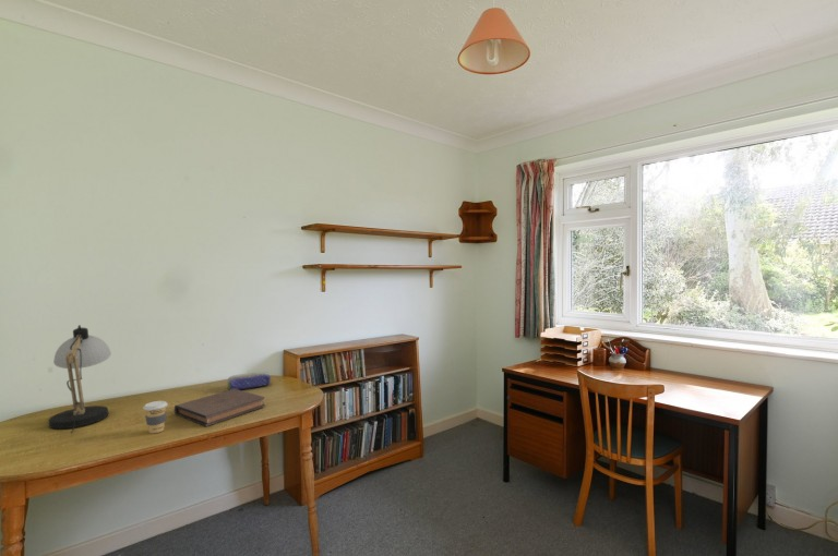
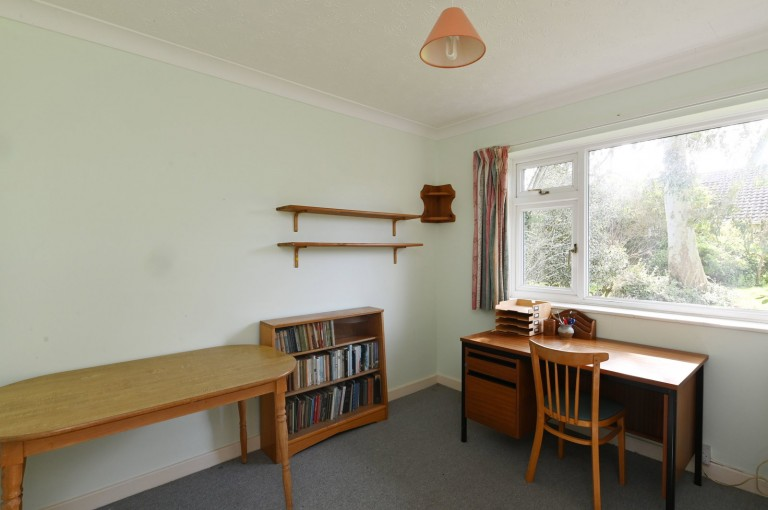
- coffee cup (156, 416)
- book (220, 404)
- desk lamp (79, 372)
- pencil case (249, 380)
